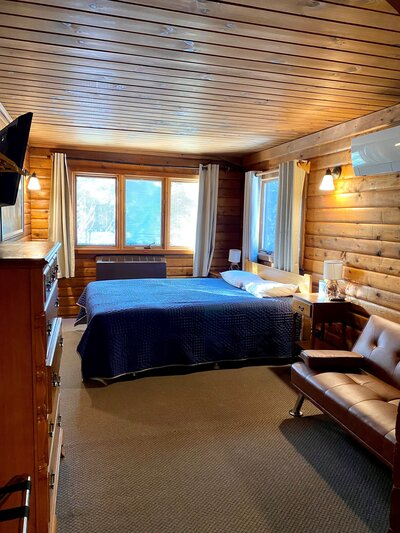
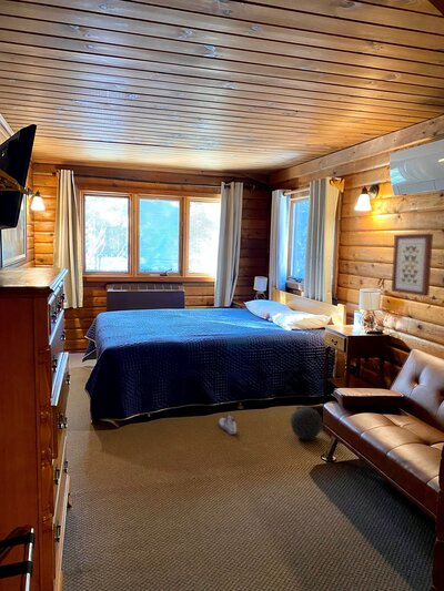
+ ball (305, 422)
+ shoe (226, 420)
+ wall art (411, 264)
